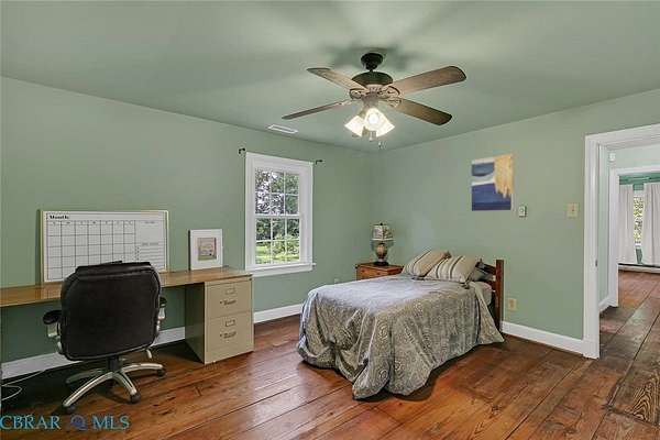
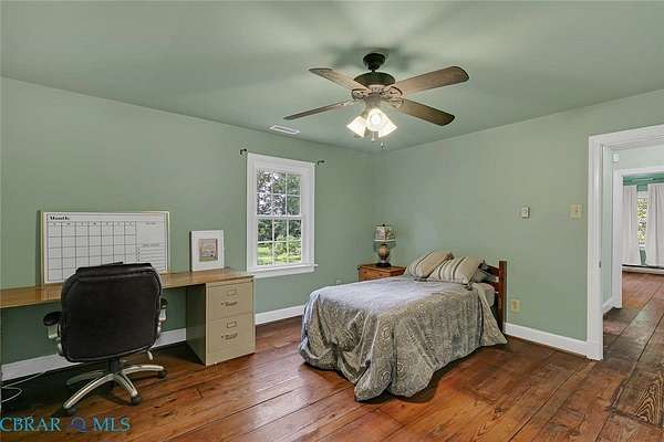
- wall art (491, 184)
